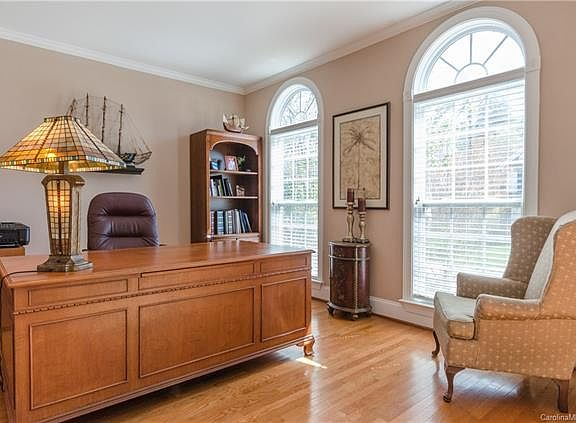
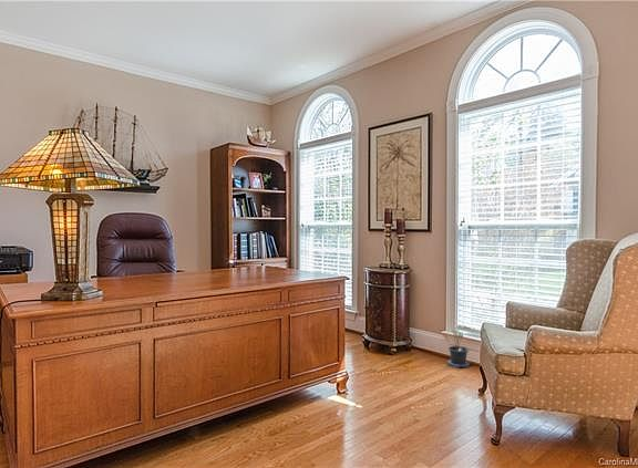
+ potted plant (457, 345)
